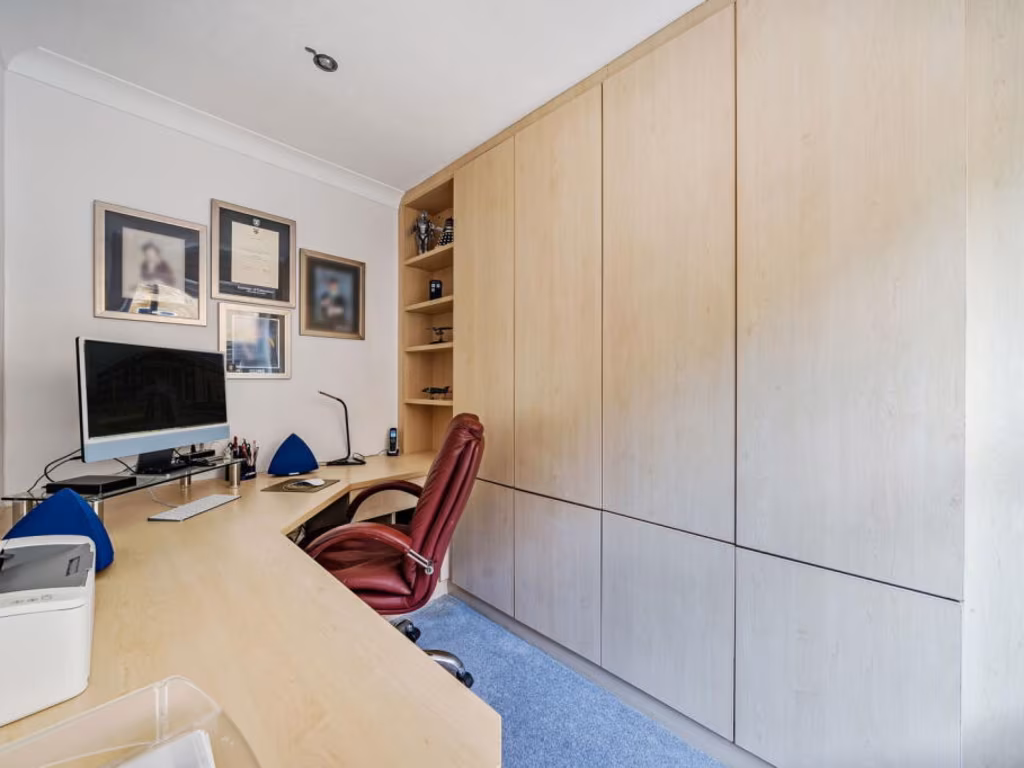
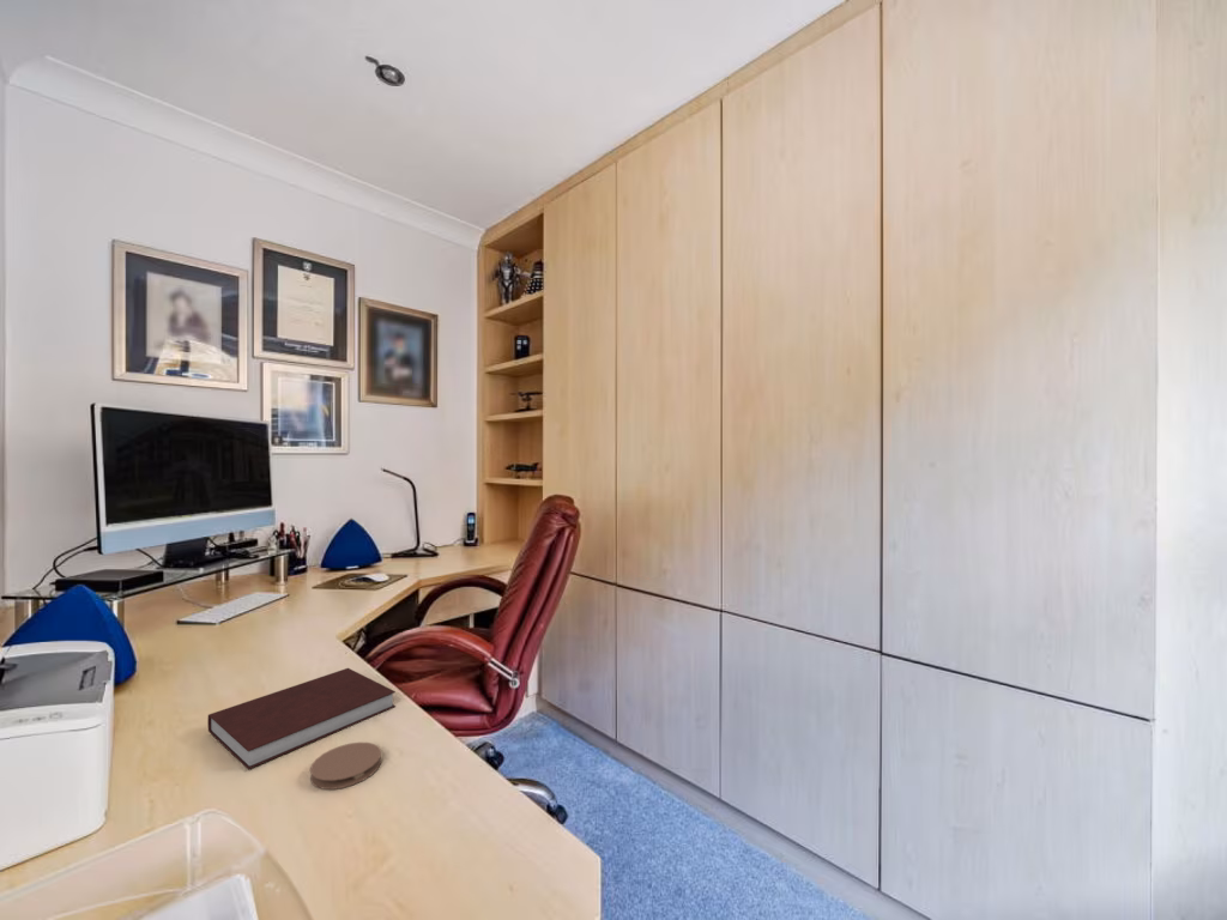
+ notebook (306, 710)
+ coaster (346, 764)
